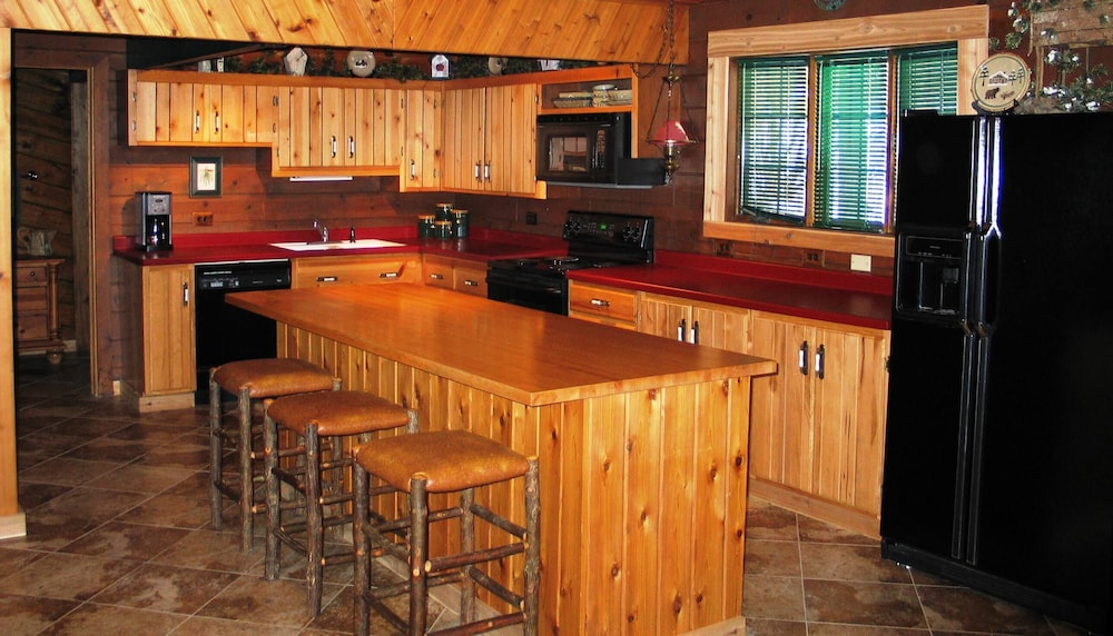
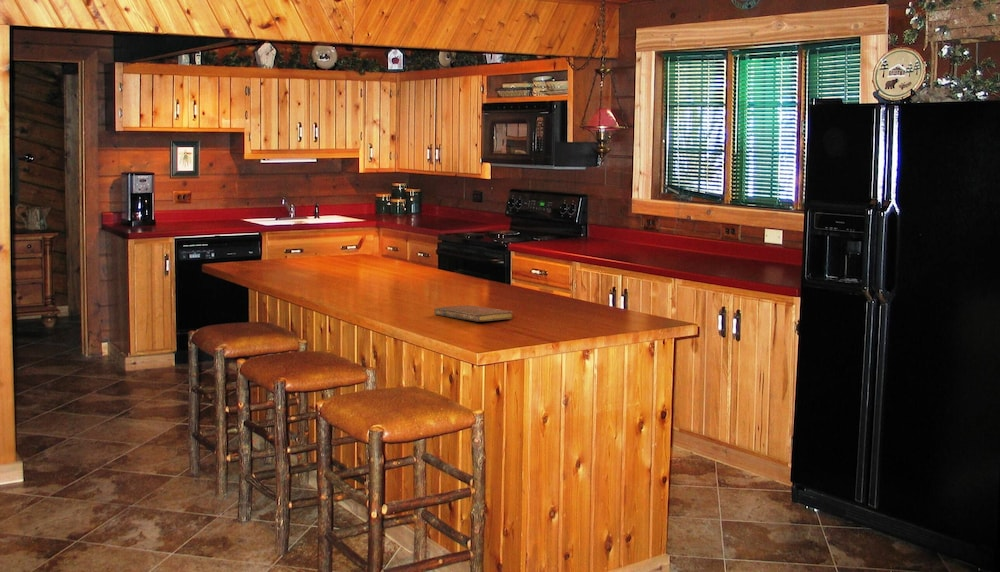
+ notebook (473, 313)
